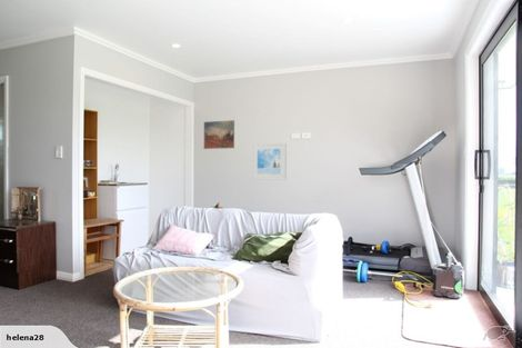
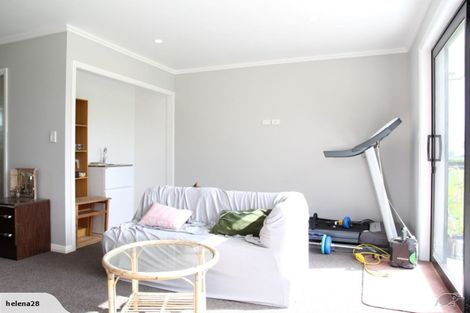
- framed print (269, 161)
- wall art (219, 135)
